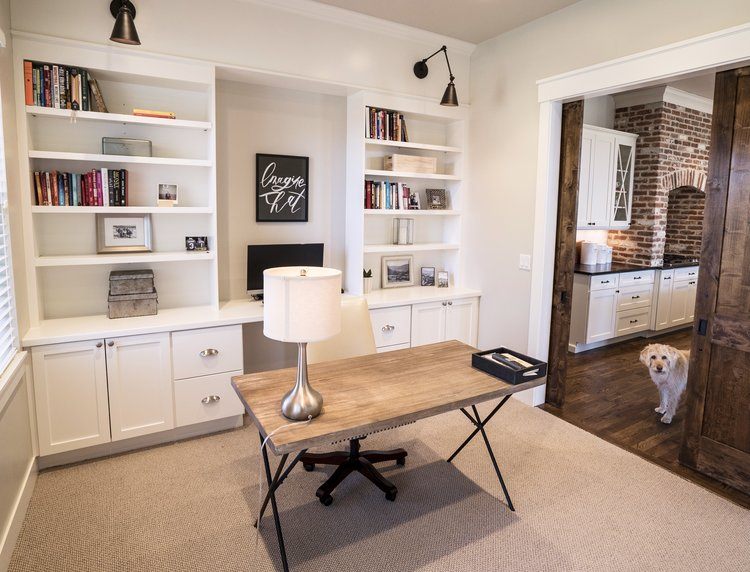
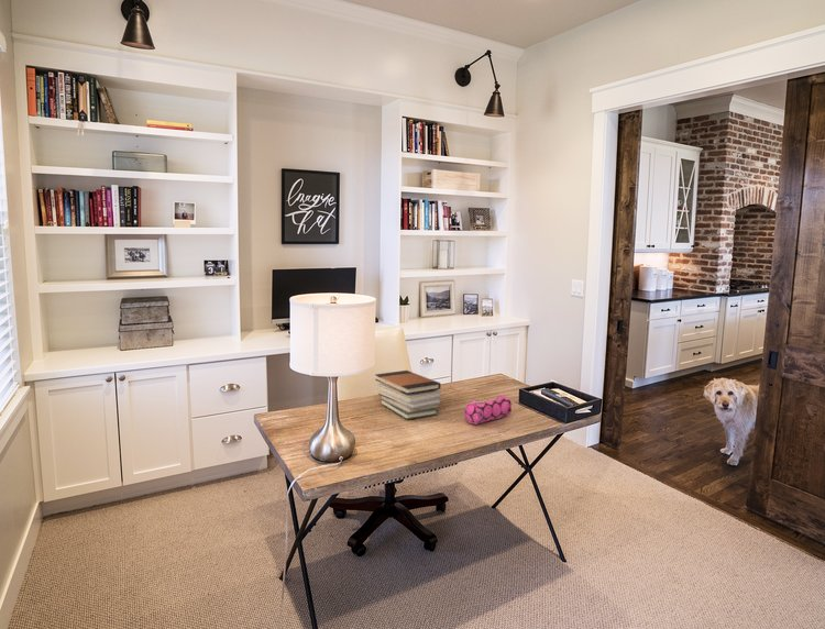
+ book stack (407, 394)
+ pencil case (488, 408)
